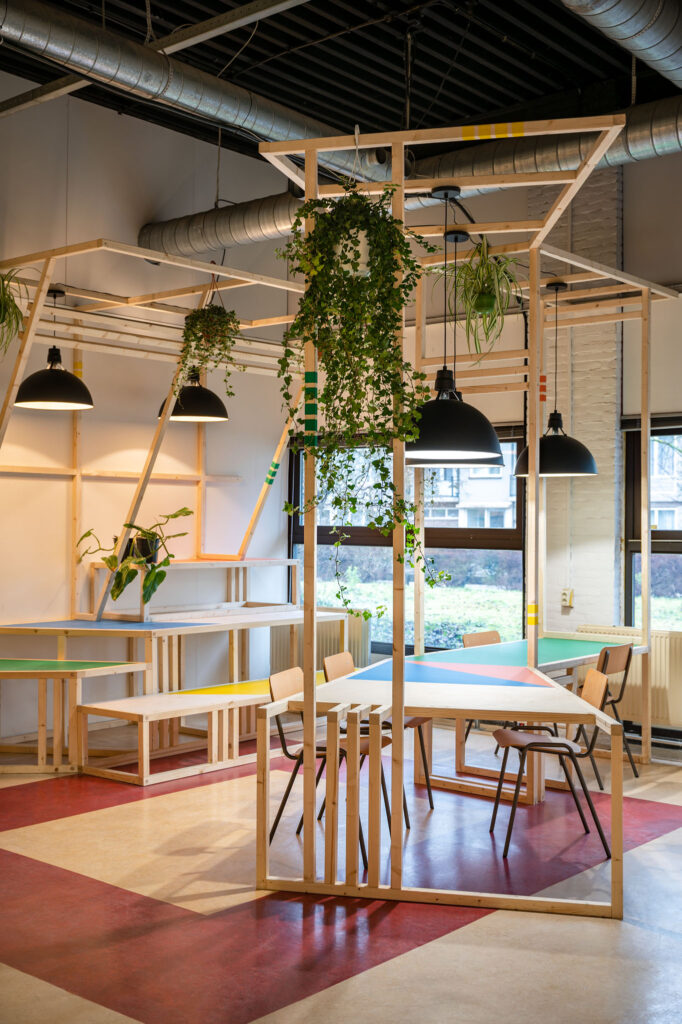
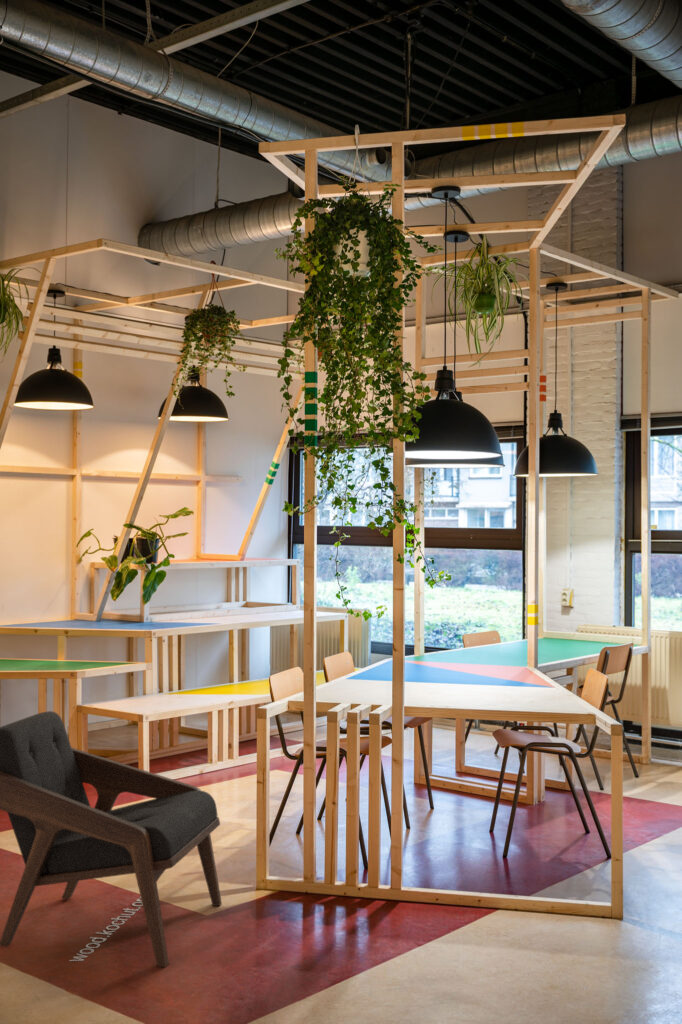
+ lounge chair (103, 822)
